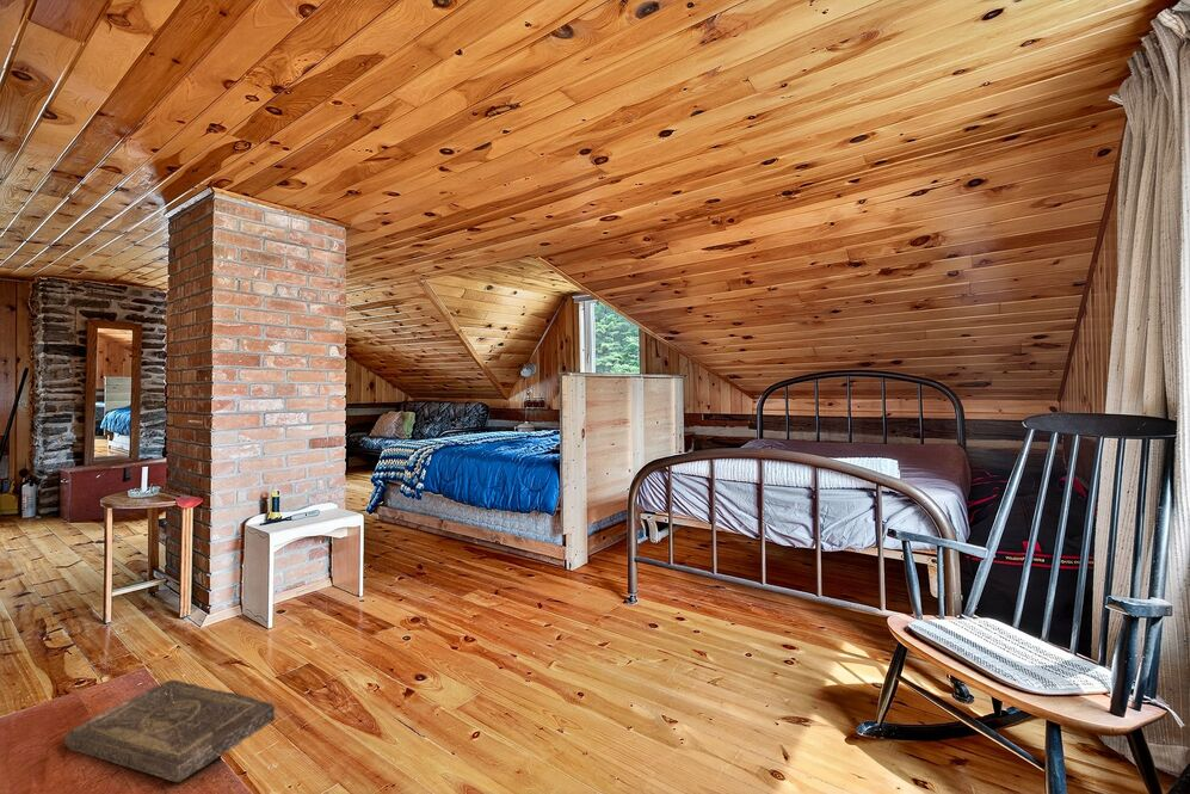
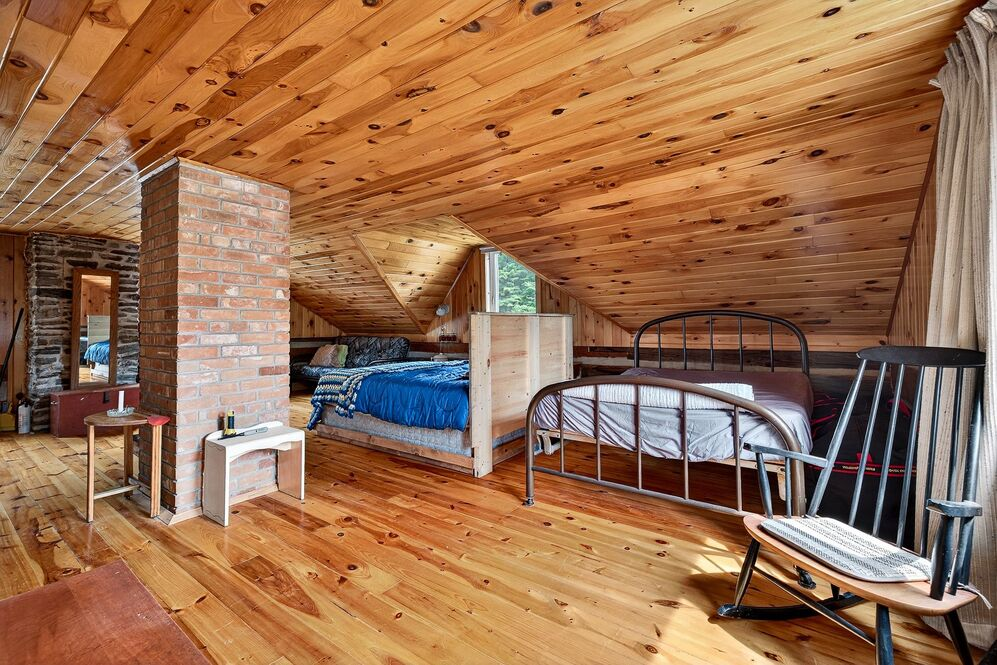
- book (173, 724)
